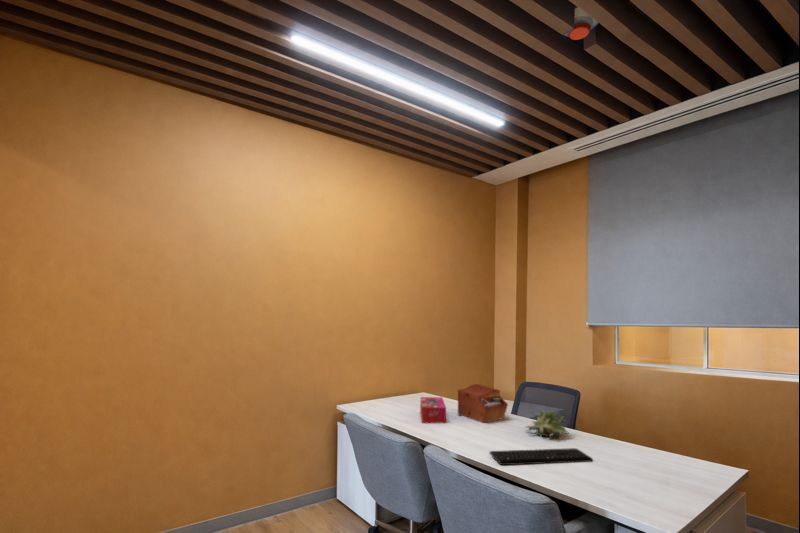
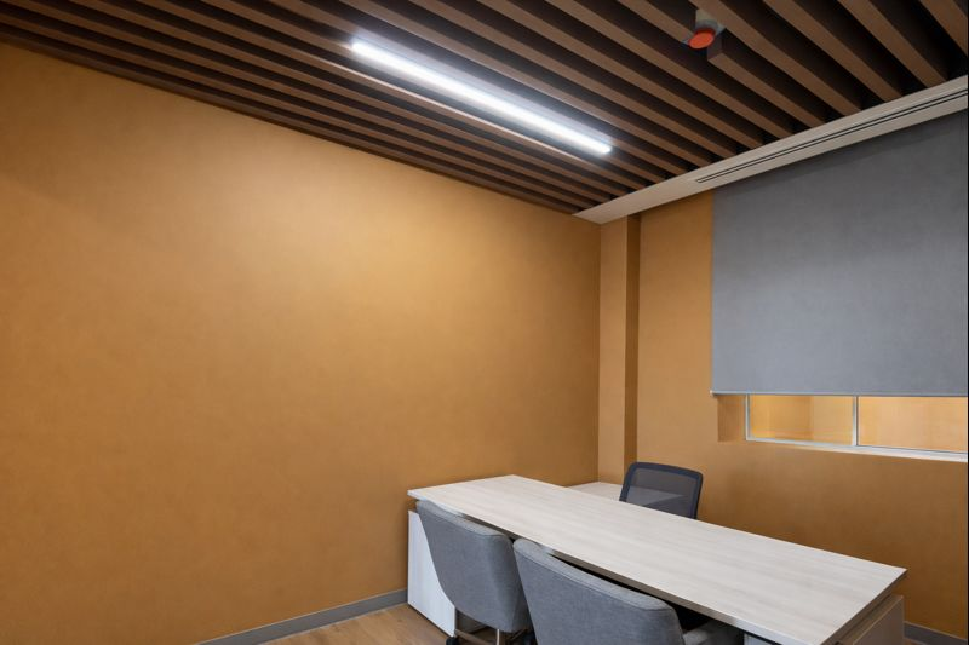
- sewing box (481, 403)
- succulent plant (548, 422)
- tissue box (432, 409)
- keyboard (540, 455)
